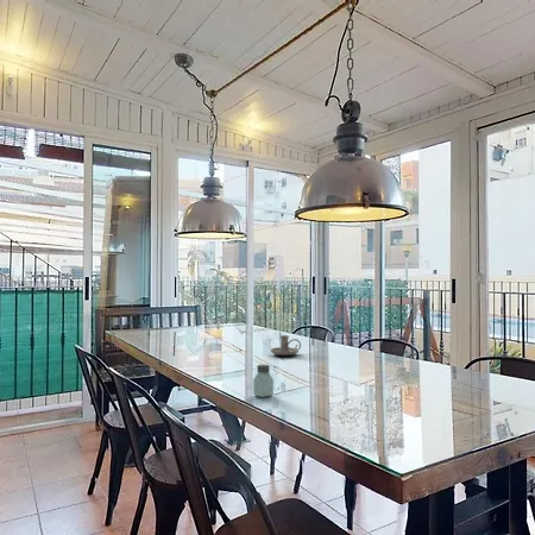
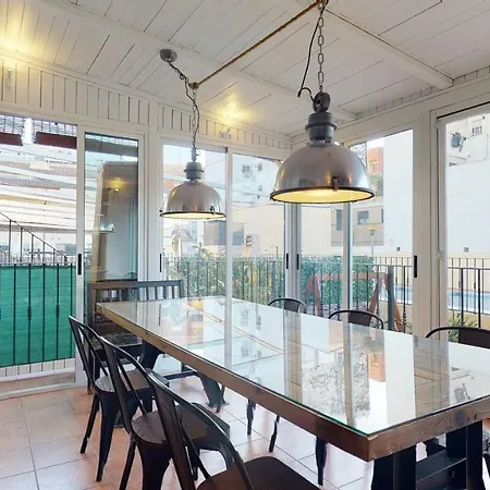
- saltshaker (263, 379)
- candle holder (287, 345)
